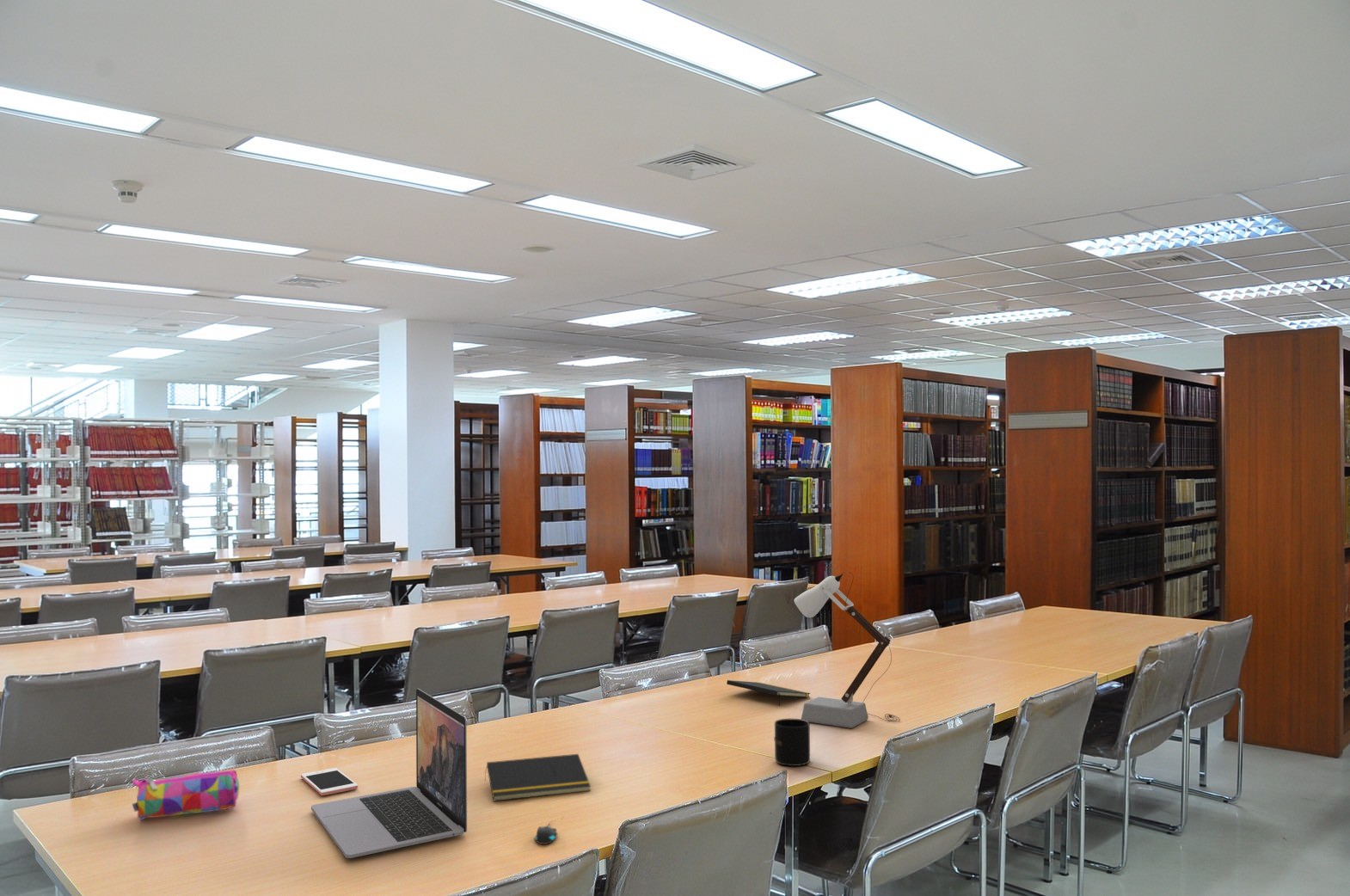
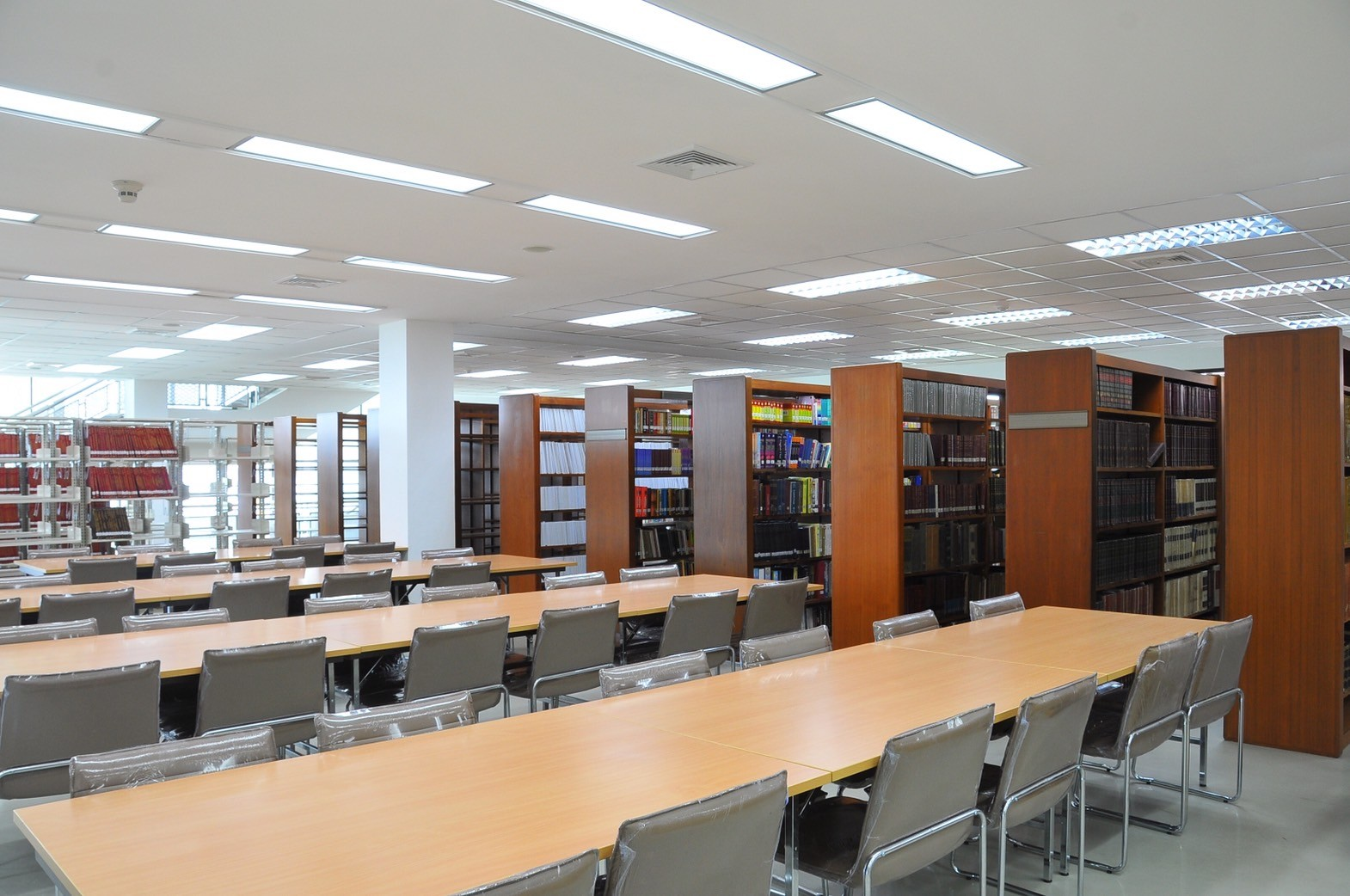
- pencil case (187, 793)
- desk lamp (868, 659)
- laptop (391, 790)
- mouse (553, 828)
- notepad (768, 689)
- mug (793, 740)
- cell phone (328, 781)
- notepad (537, 776)
